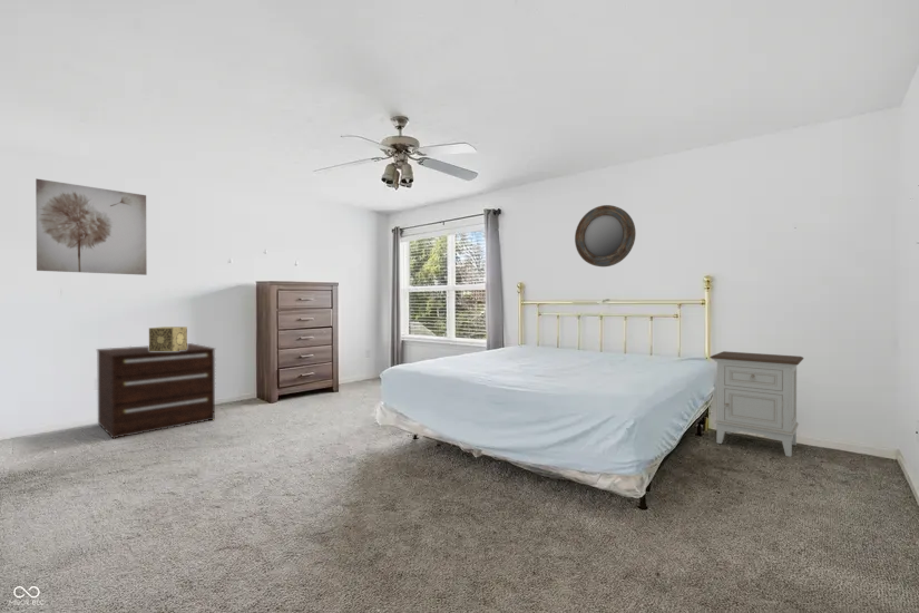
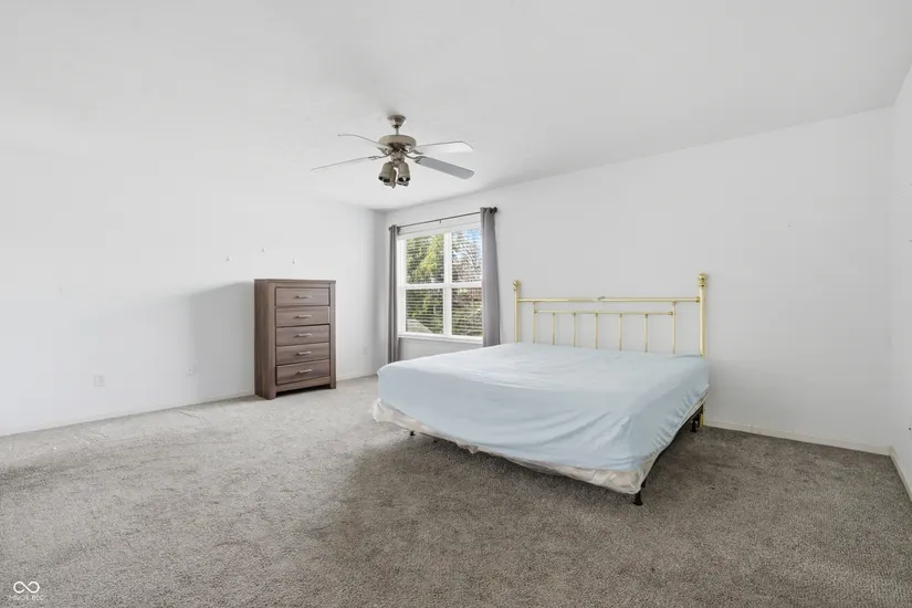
- home mirror (604, 235)
- dresser (156, 386)
- decorative box (168, 338)
- wall art (95, 230)
- nightstand (755, 400)
